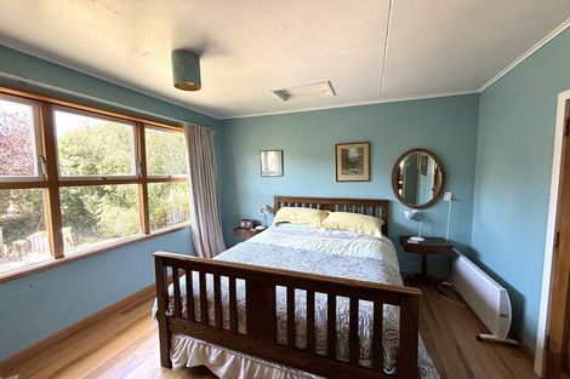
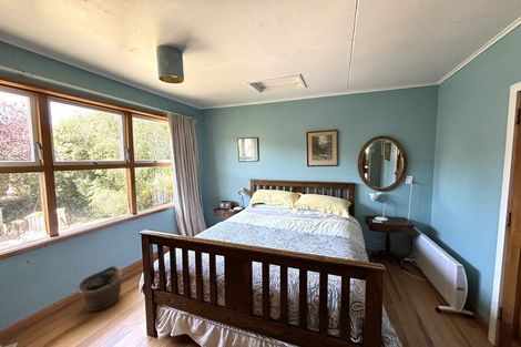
+ basket (101, 289)
